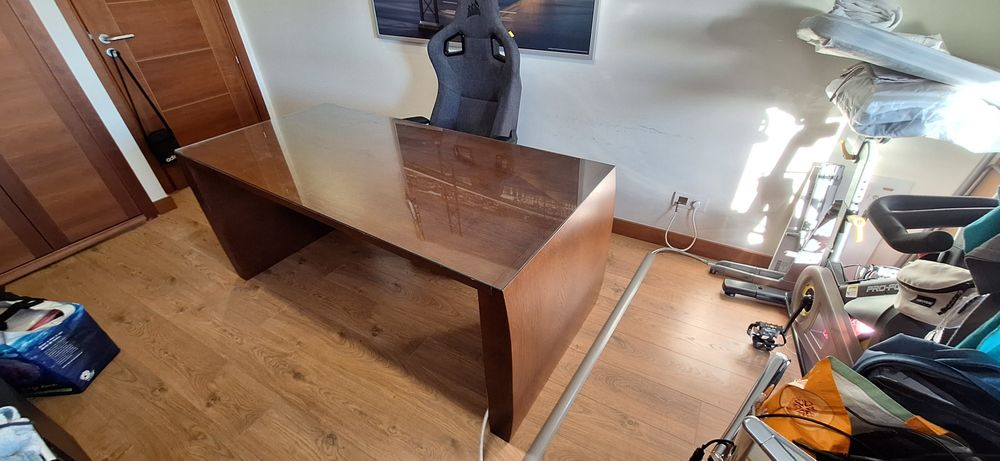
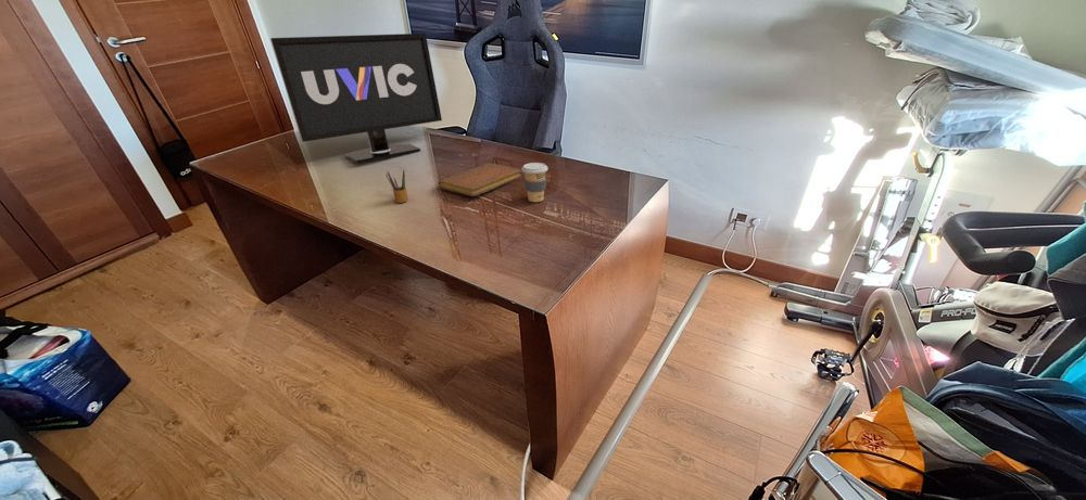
+ monitor (369, 98)
+ coffee cup (534, 182)
+ pencil box (400, 187)
+ notebook (481, 178)
